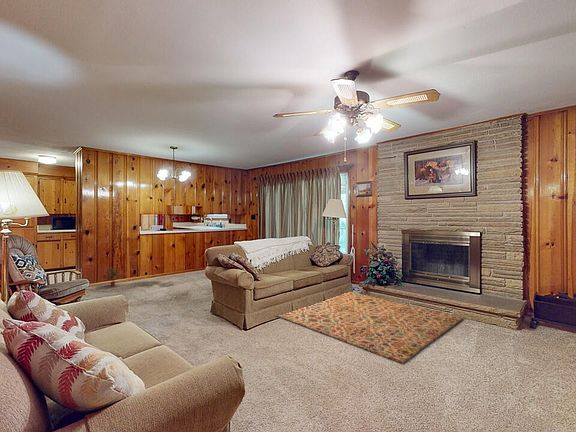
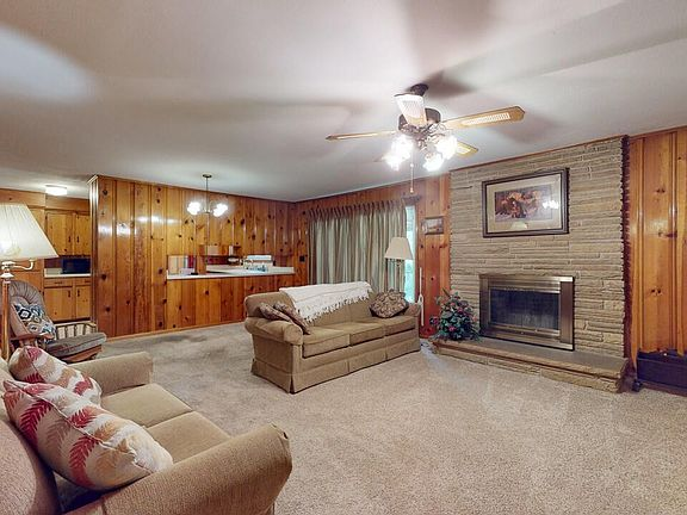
- potted plant (112, 276)
- rug (344, 309)
